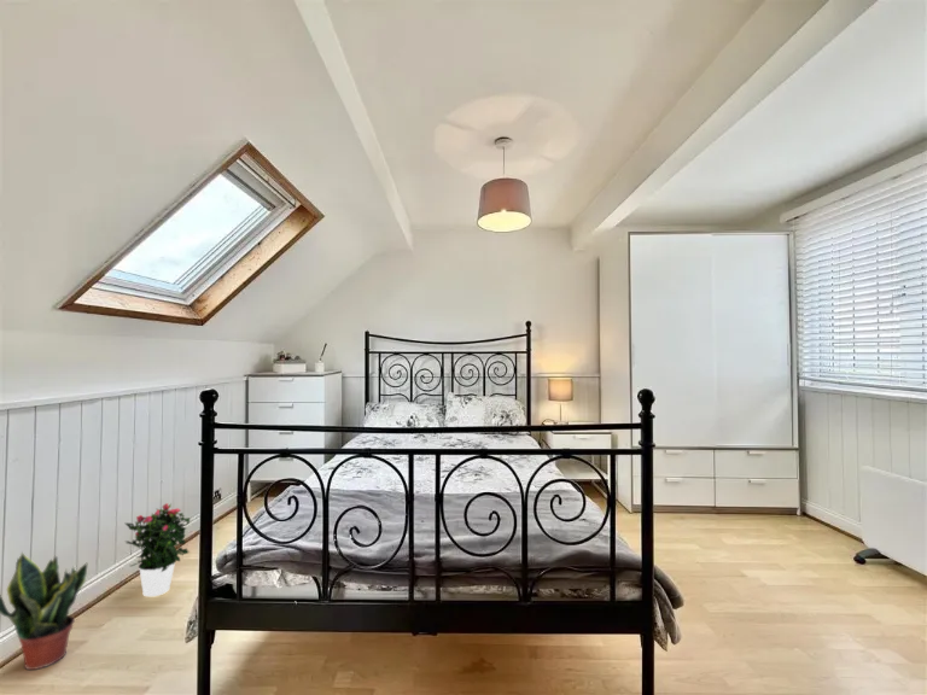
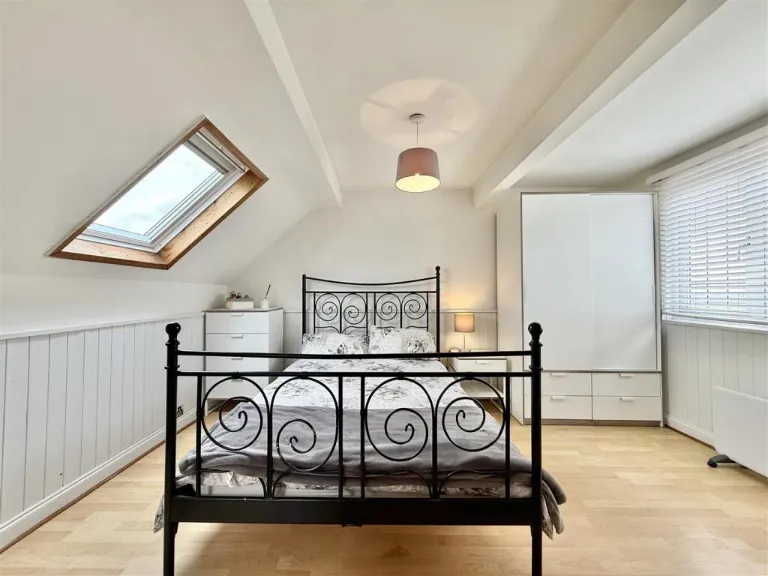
- potted flower (158, 549)
- potted plant (54, 598)
